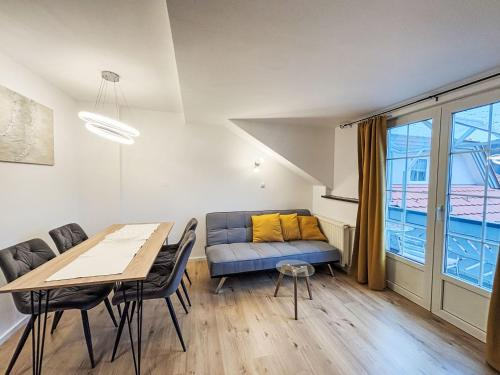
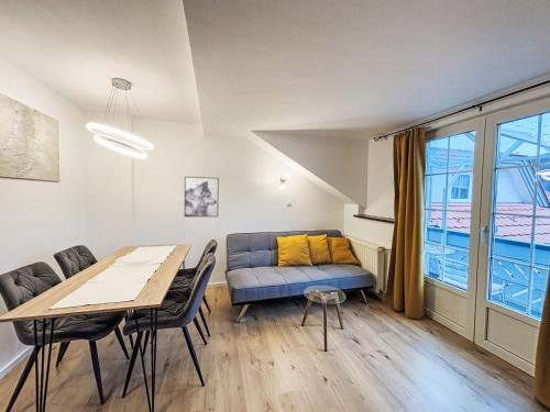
+ wall art (201, 197)
